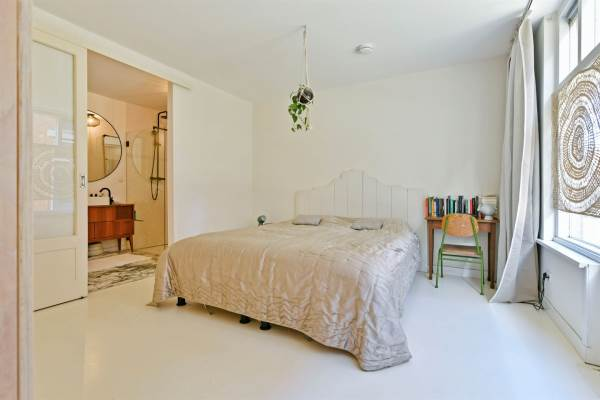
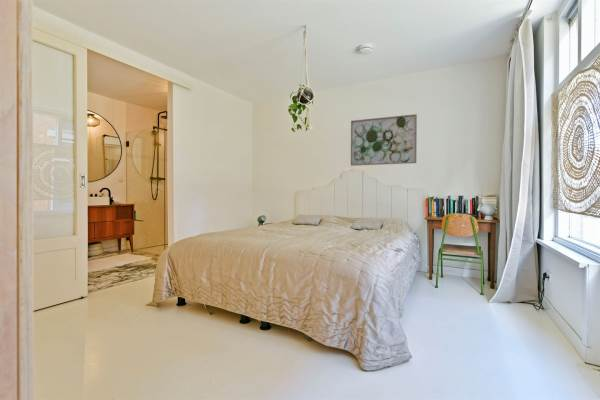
+ wall art (382, 141)
